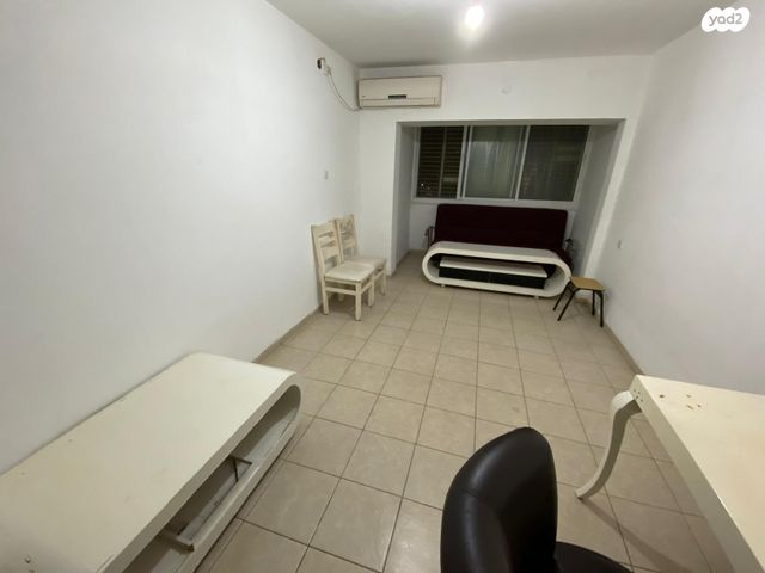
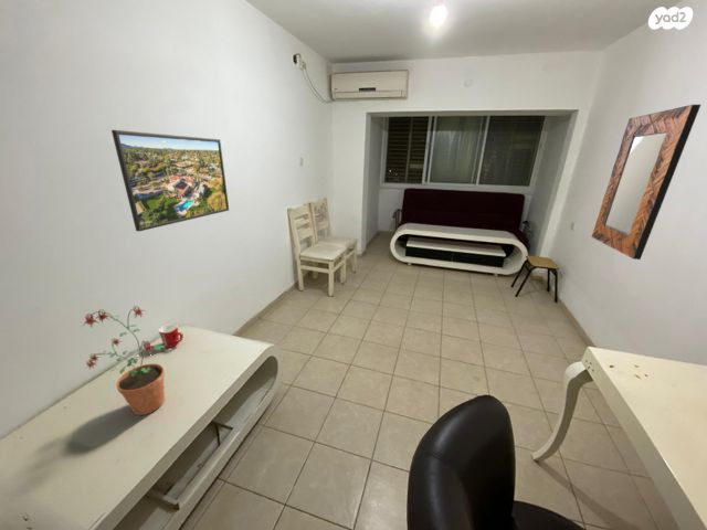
+ potted plant (134, 362)
+ home mirror (634, 184)
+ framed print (183, 179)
+ mug (172, 336)
